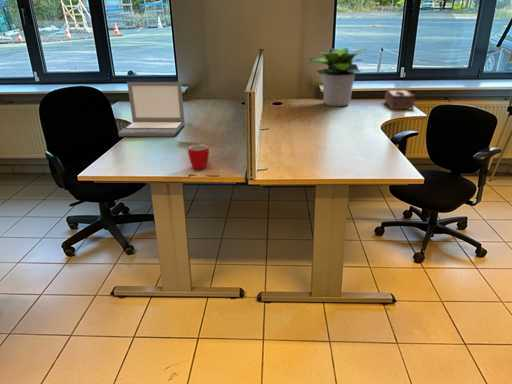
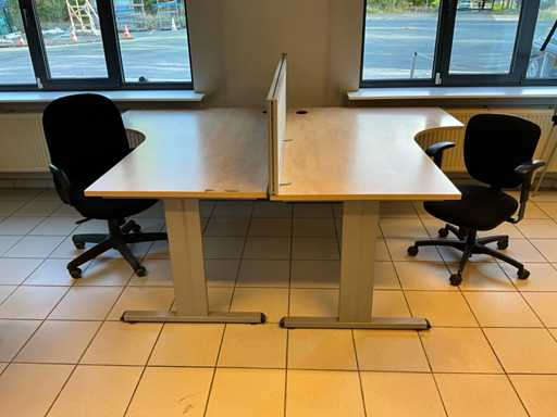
- mug (200, 156)
- tissue box (399, 99)
- potted plant (336, 78)
- laptop (150, 108)
